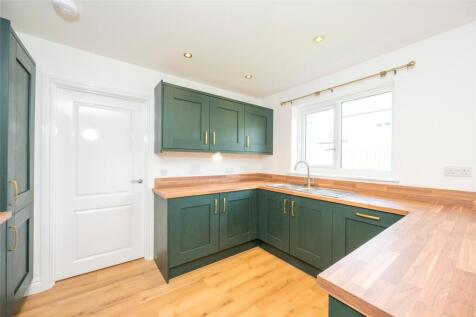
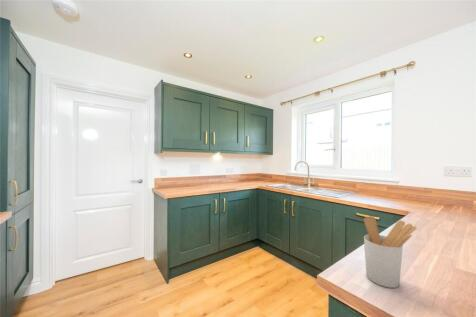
+ utensil holder (389, 249)
